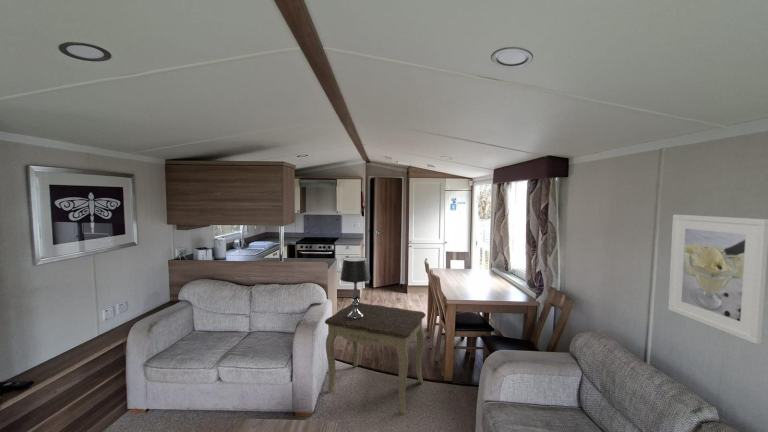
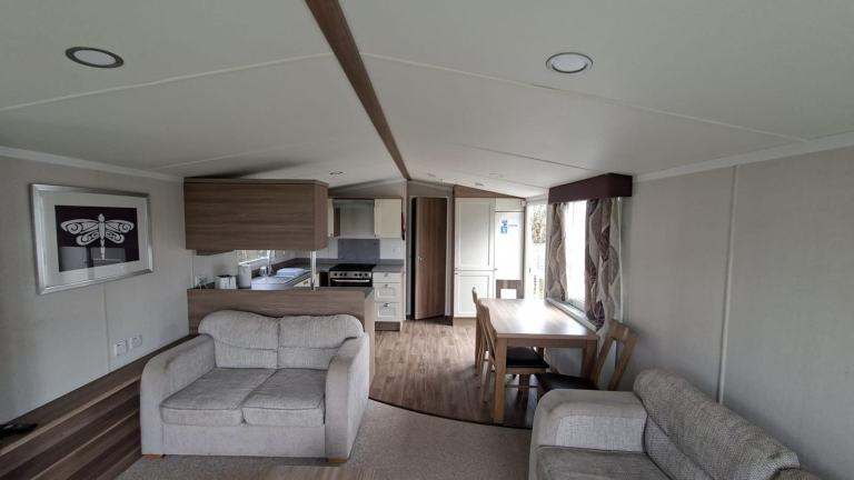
- table lamp (355, 287)
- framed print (711, 271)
- side table (377, 345)
